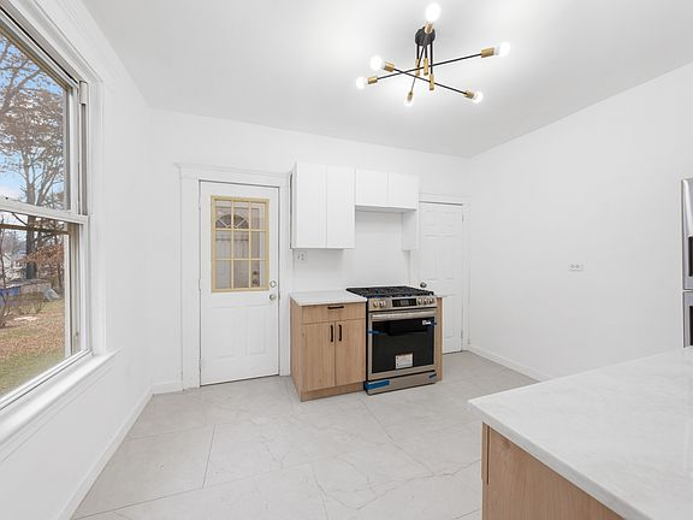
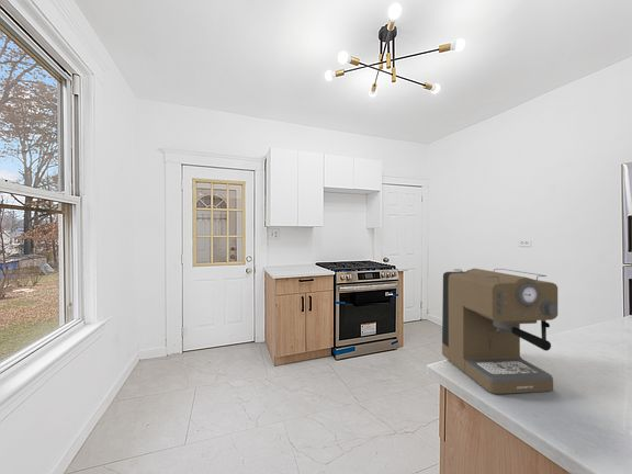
+ coffee maker (501, 323)
